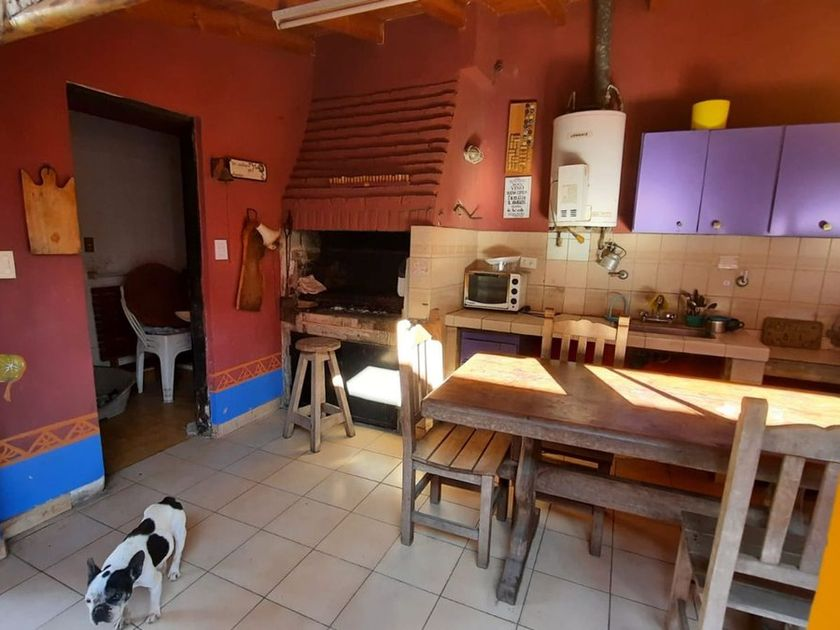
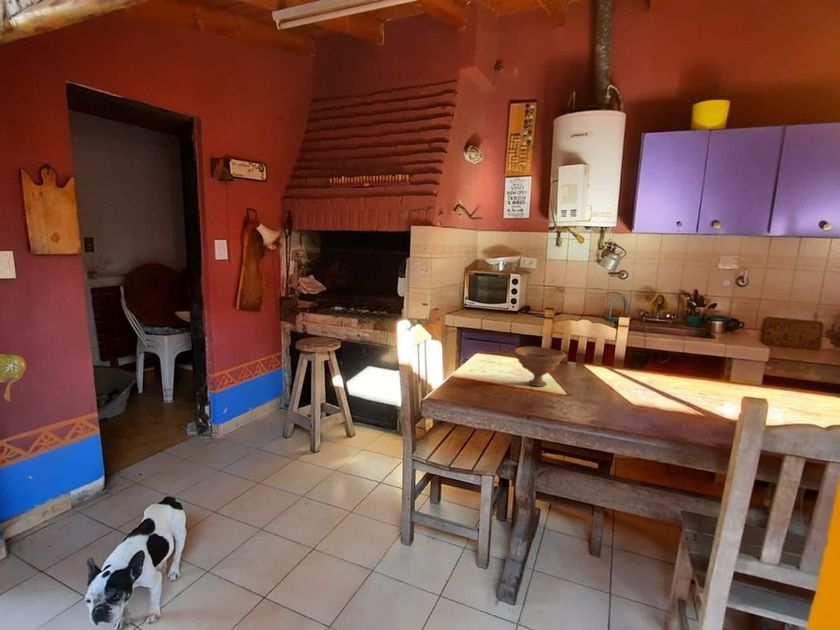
+ bowl (537, 367)
